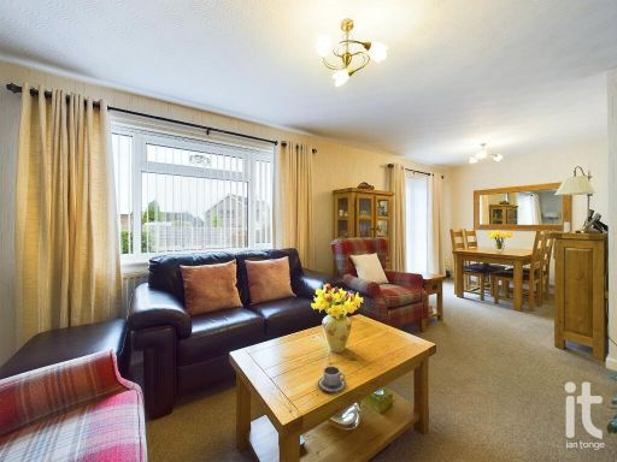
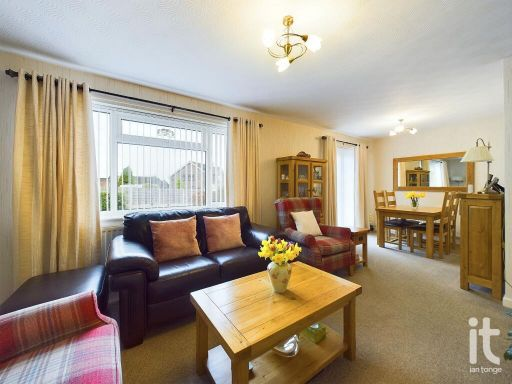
- cup (331, 378)
